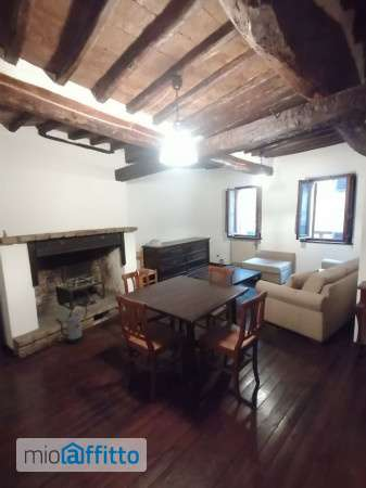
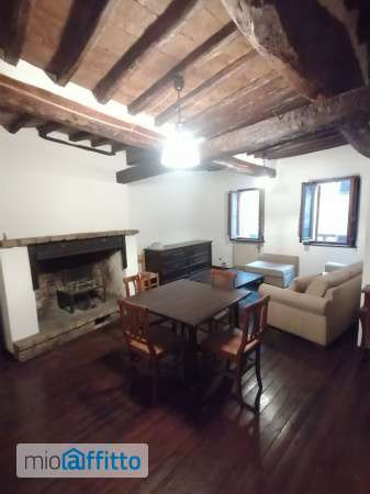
- watering can (73, 323)
